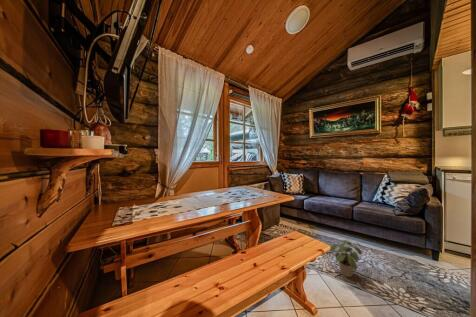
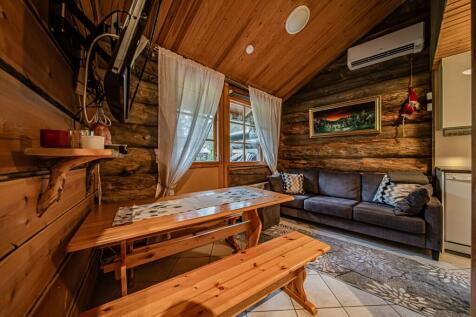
- potted plant (346, 259)
